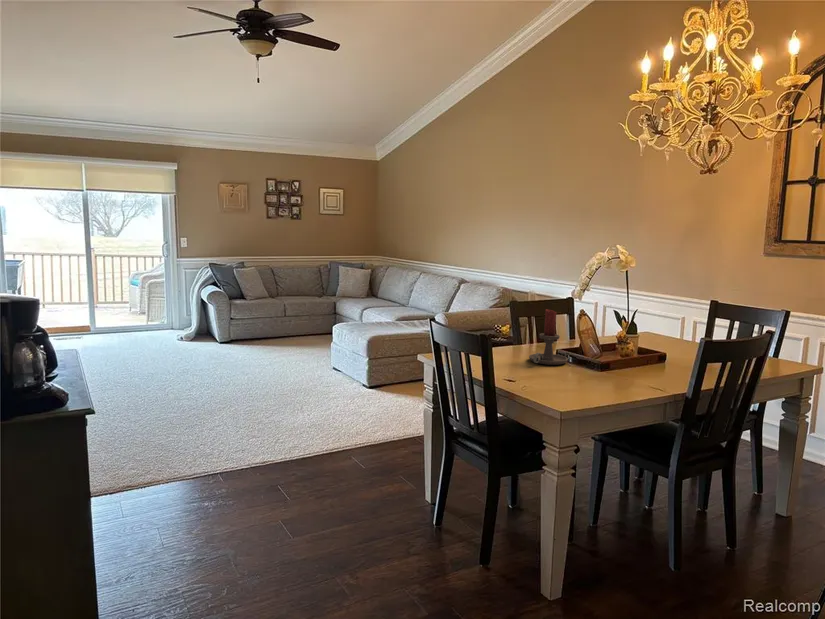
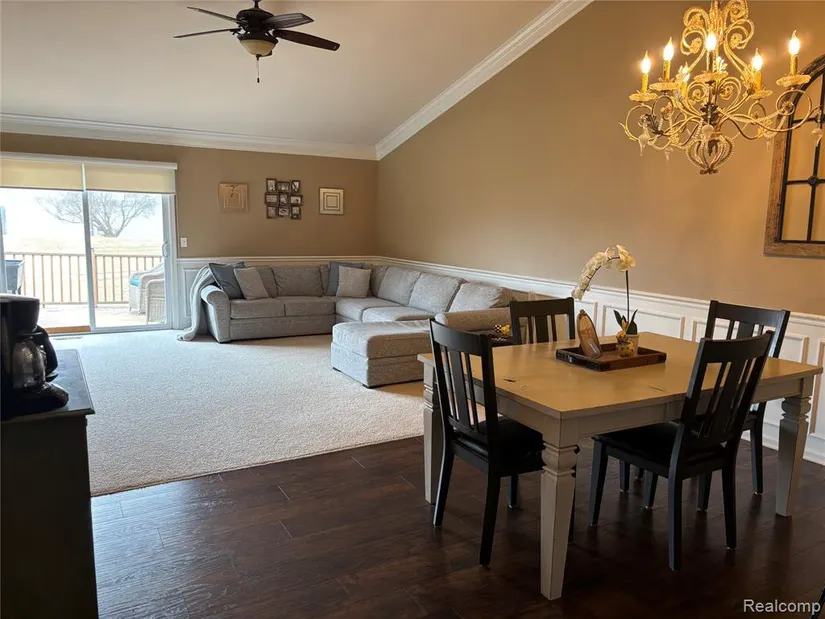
- candle holder (547, 336)
